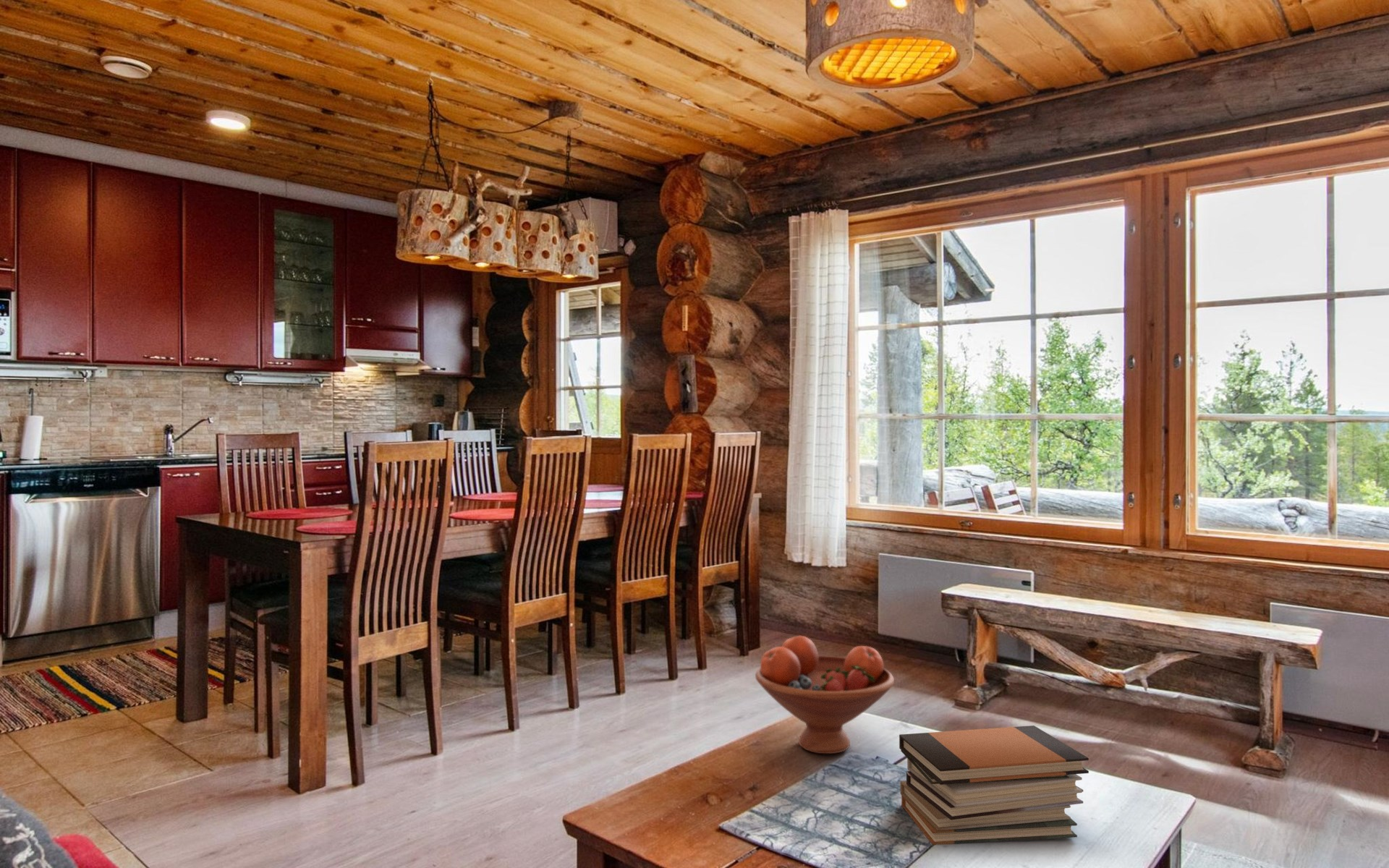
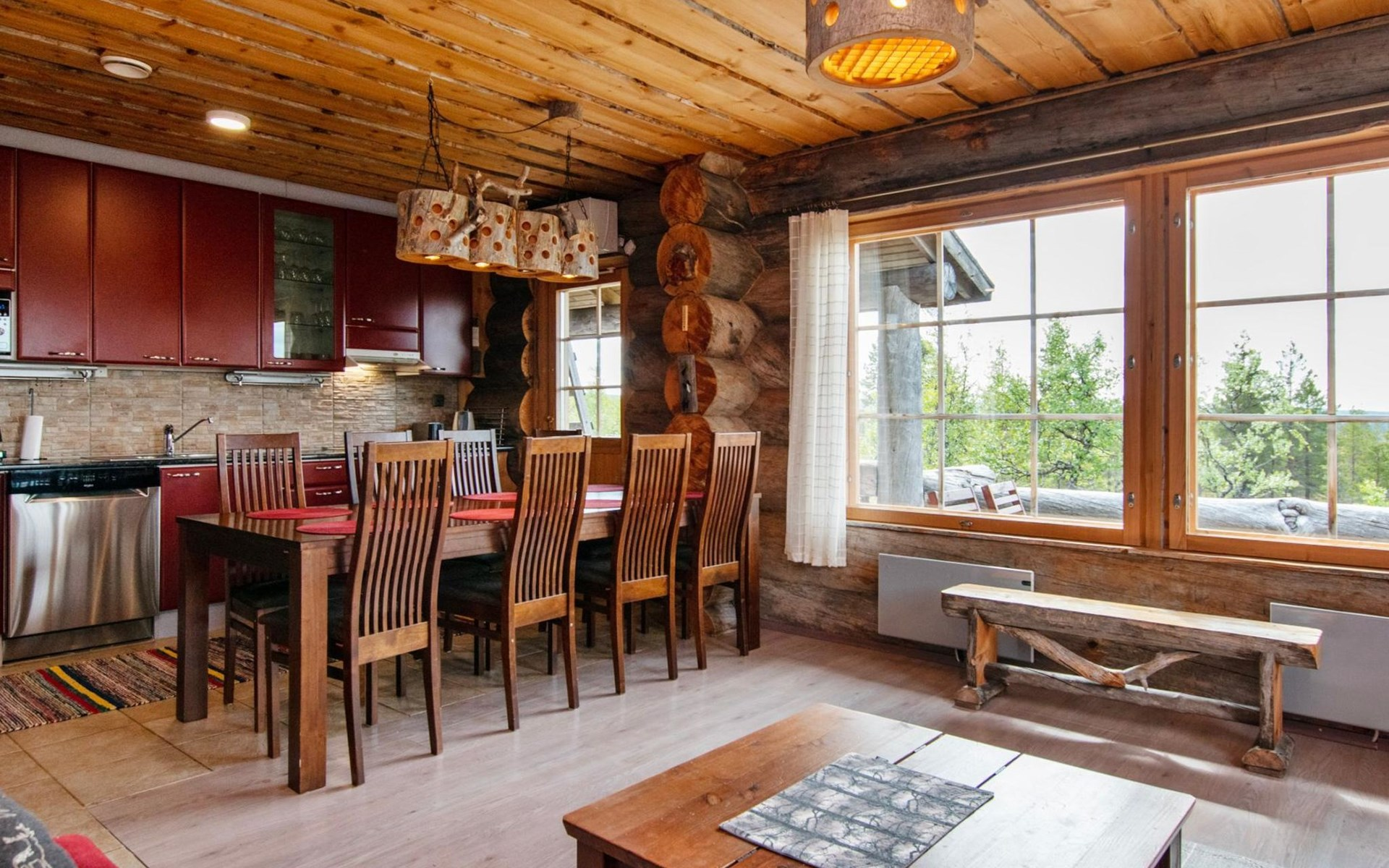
- fruit bowl (824, 695)
- book stack (990, 783)
